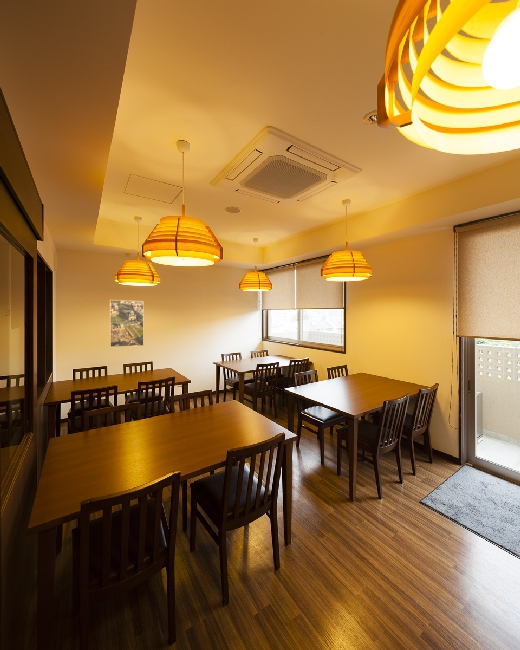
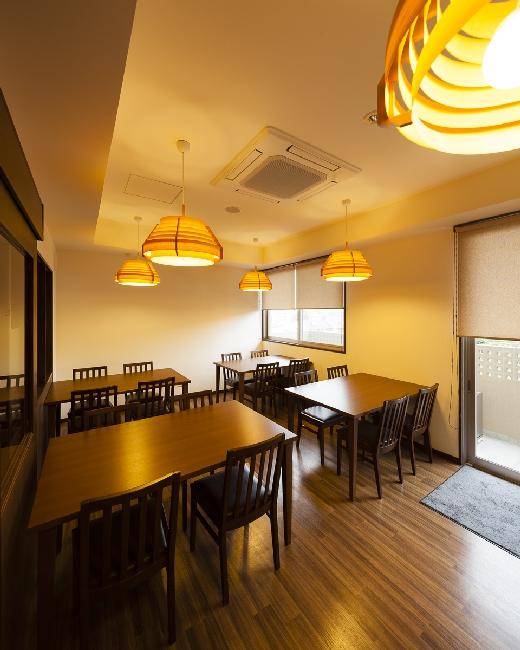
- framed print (127, 323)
